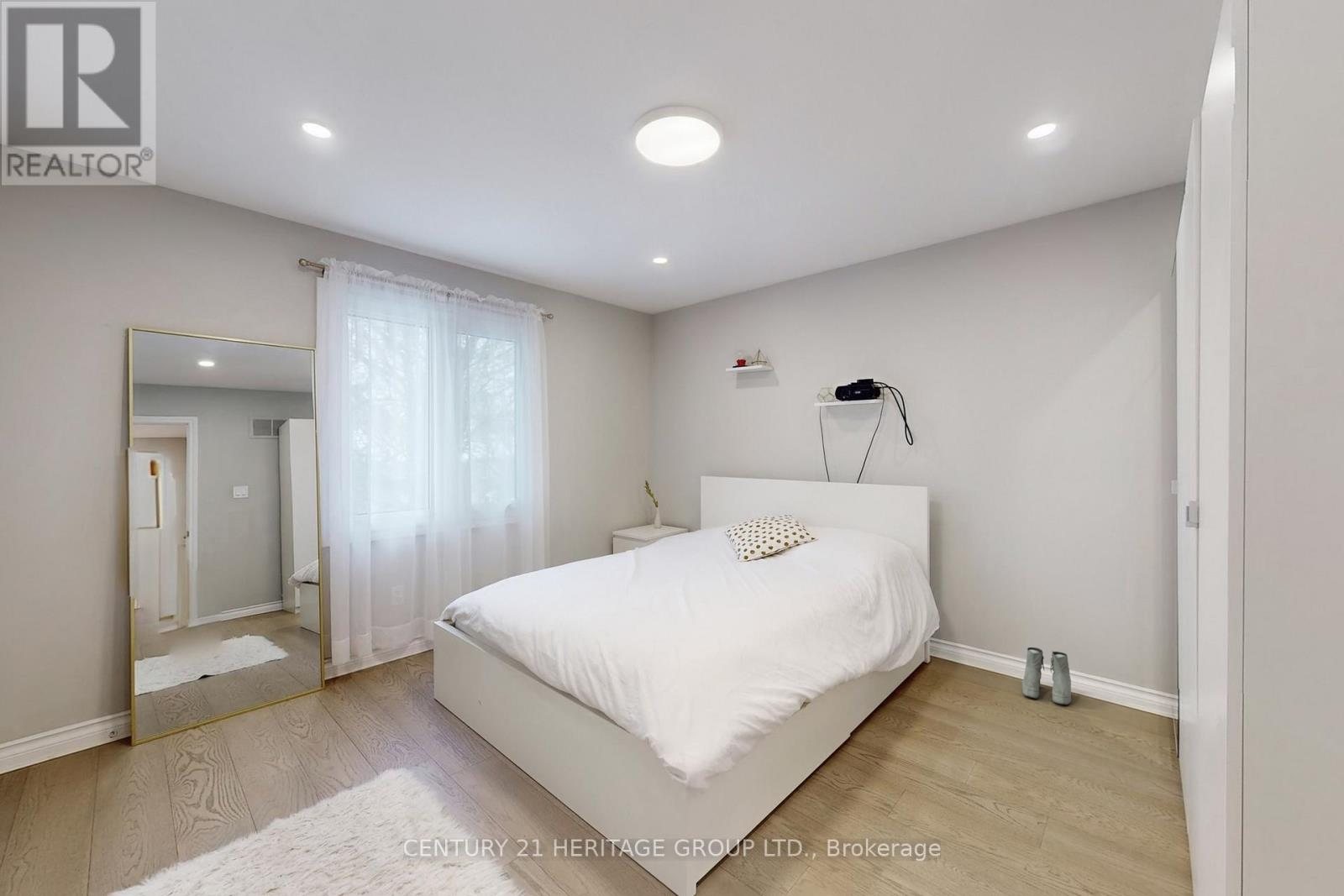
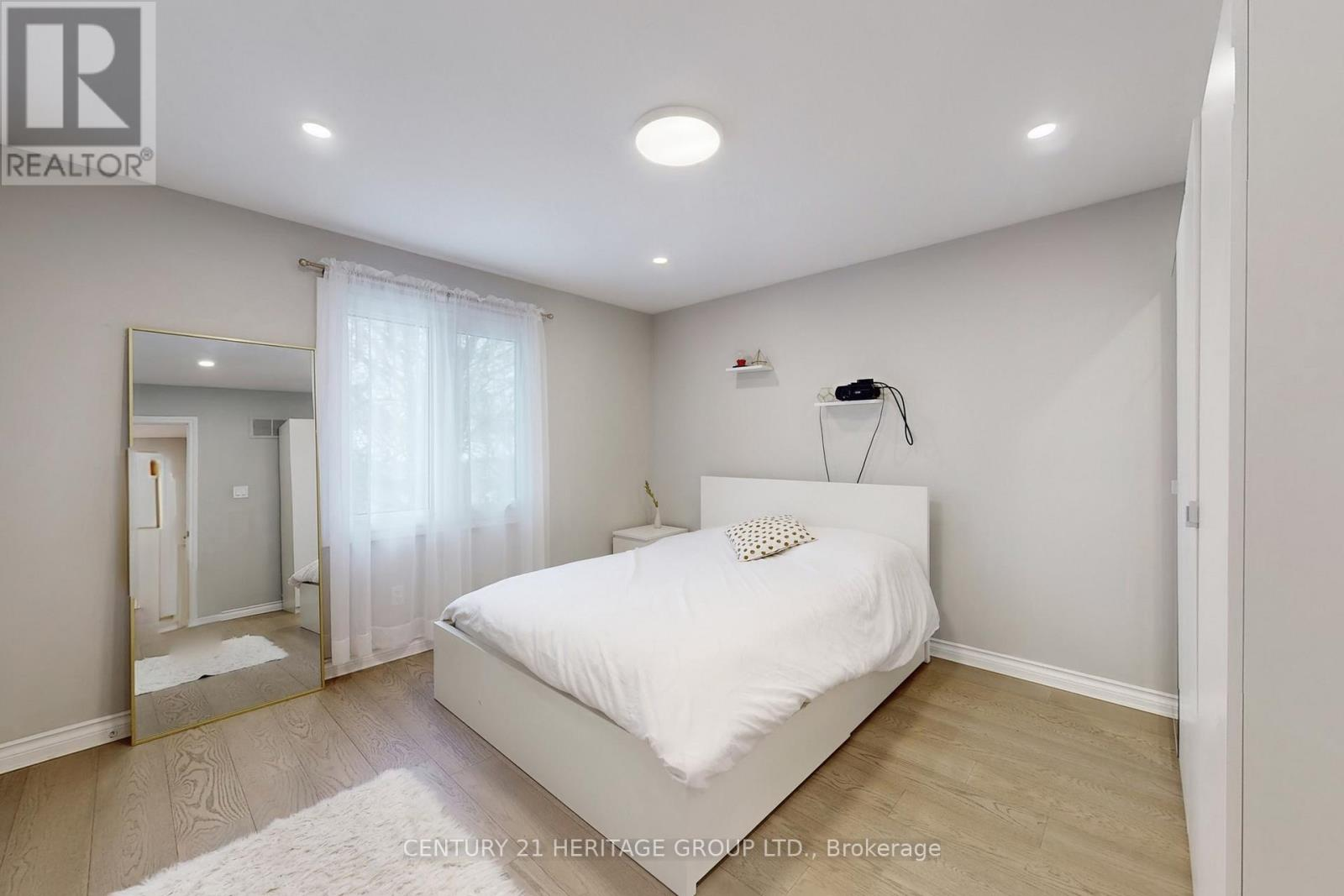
- boots (1044, 670)
